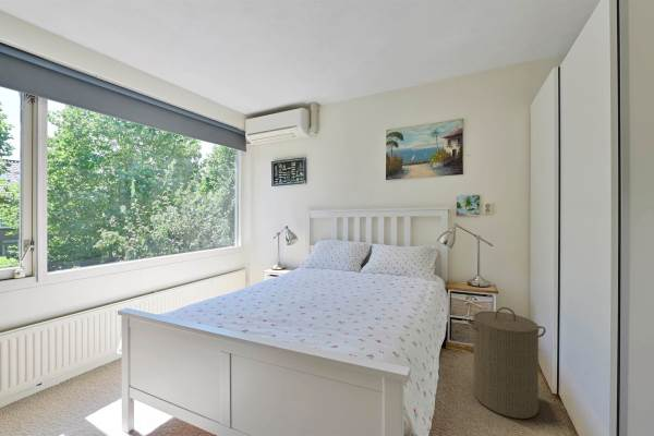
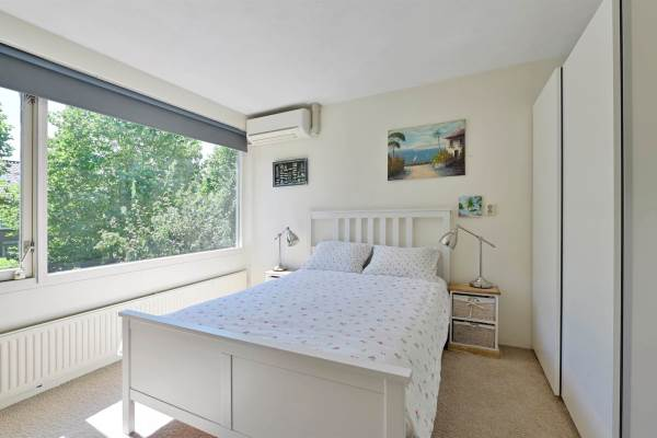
- laundry hamper (504, 353)
